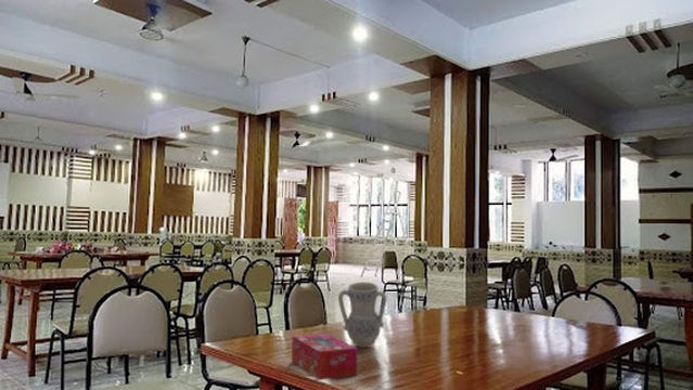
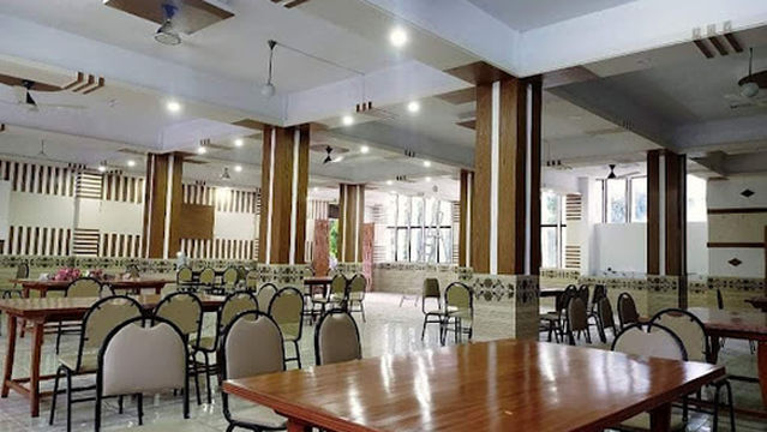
- tissue box (322, 354)
- vase (362, 314)
